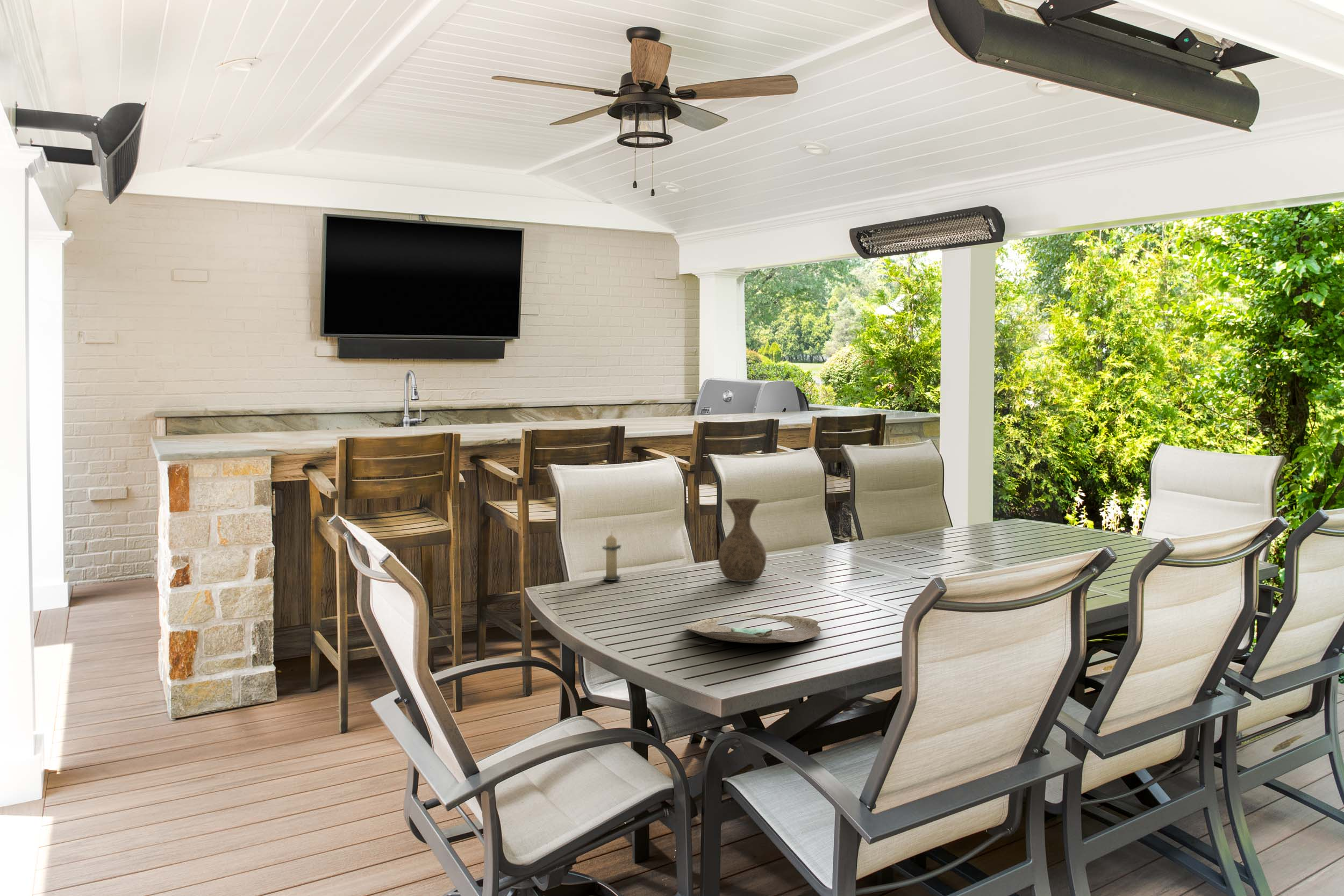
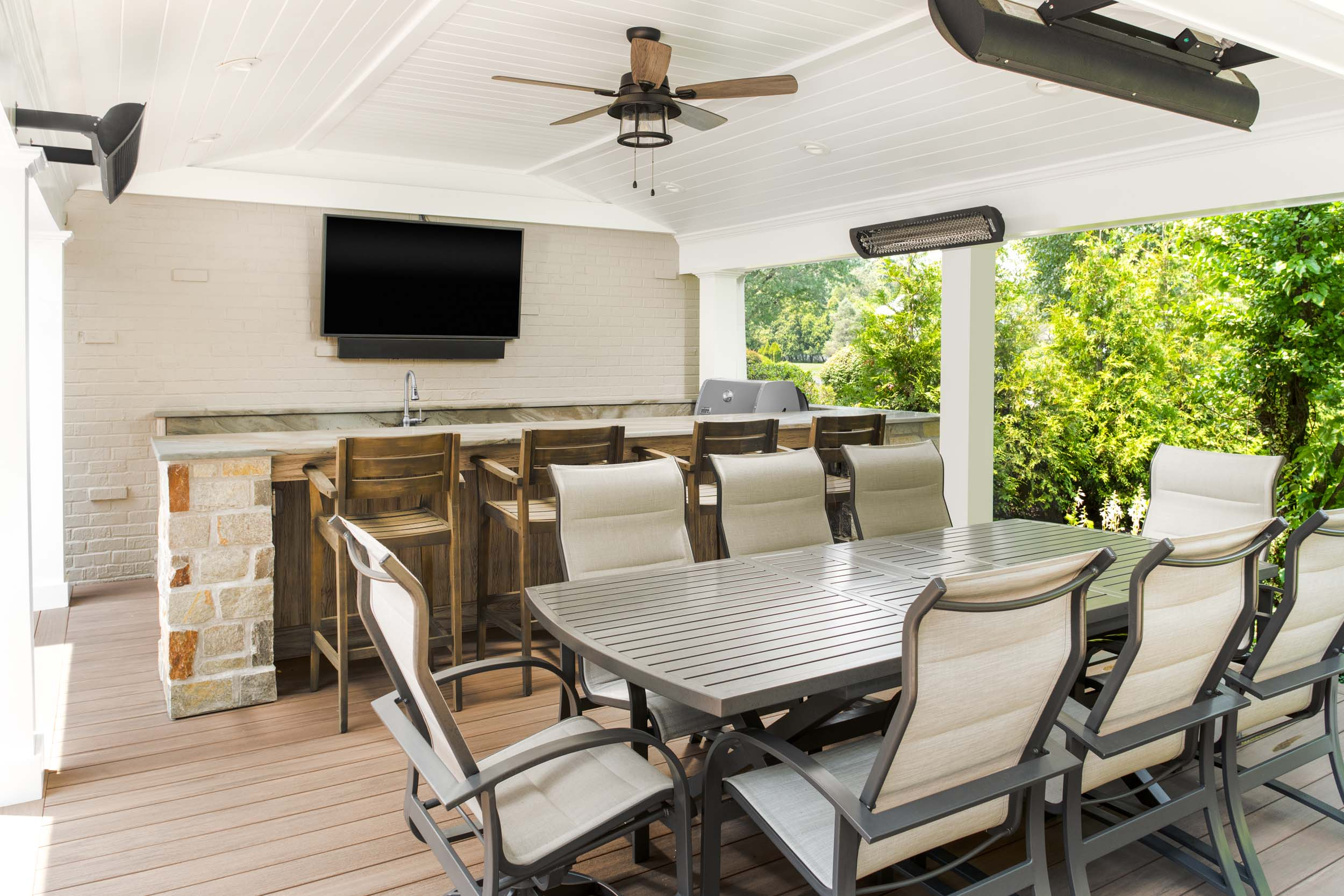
- candle (611, 555)
- vase (742, 540)
- decorative bowl (751, 628)
